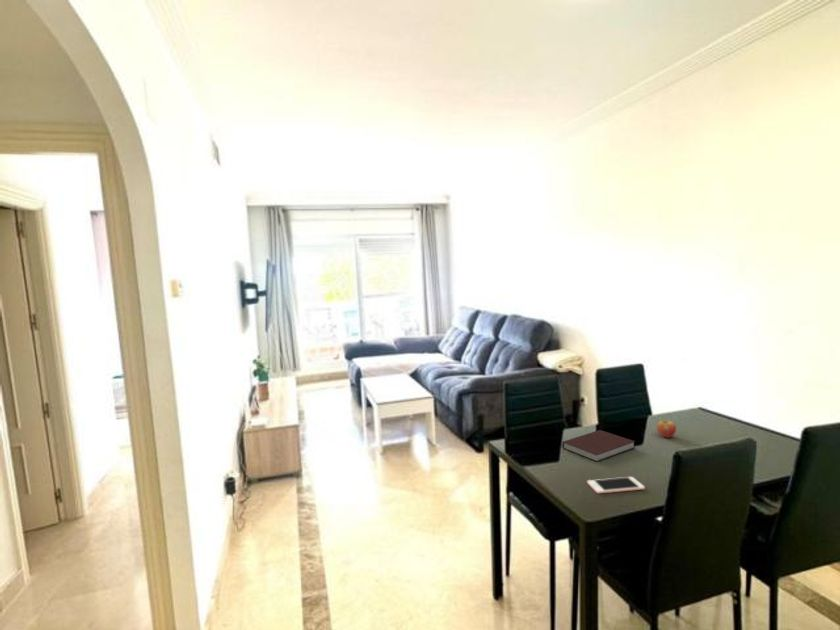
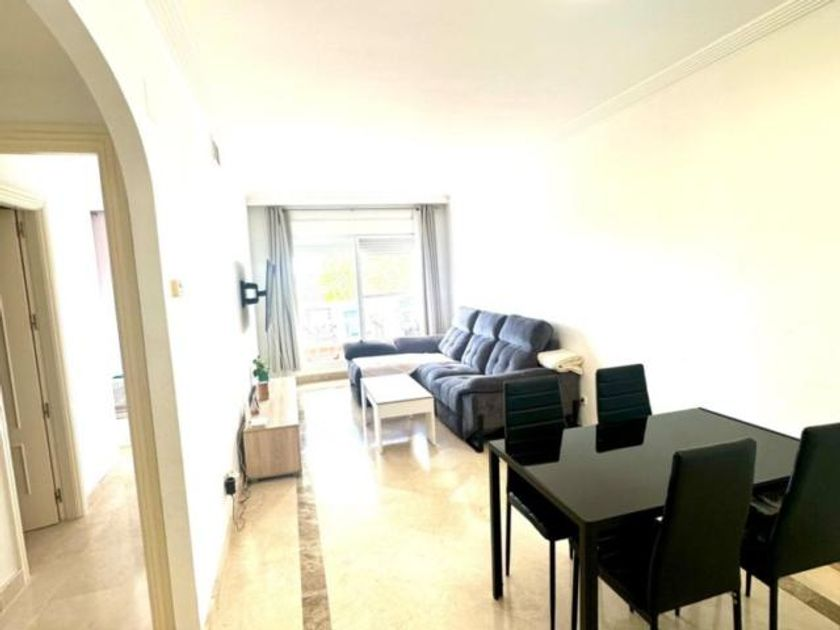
- notebook (598, 444)
- fruit (666, 428)
- cell phone (615, 485)
